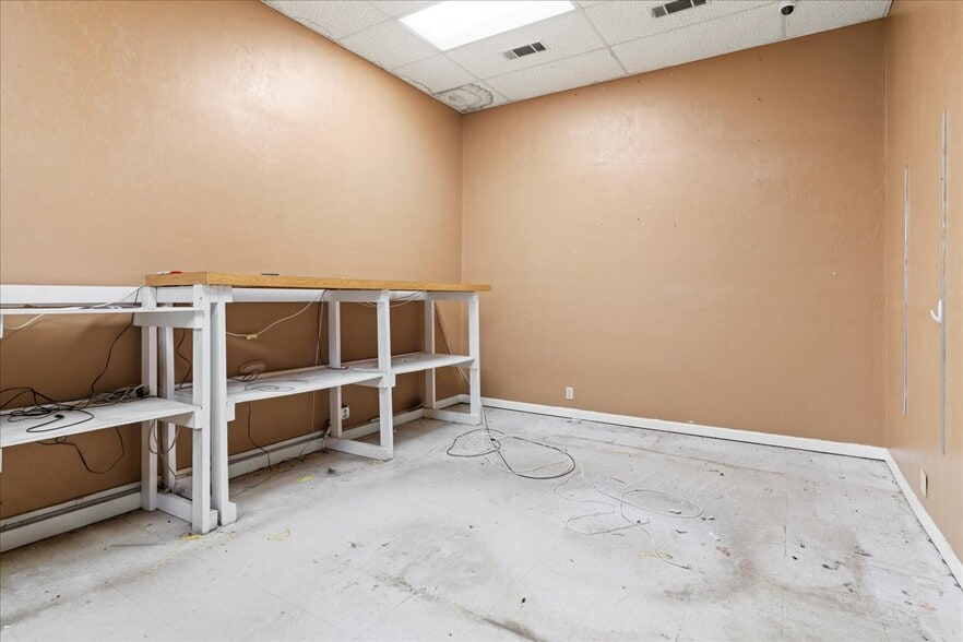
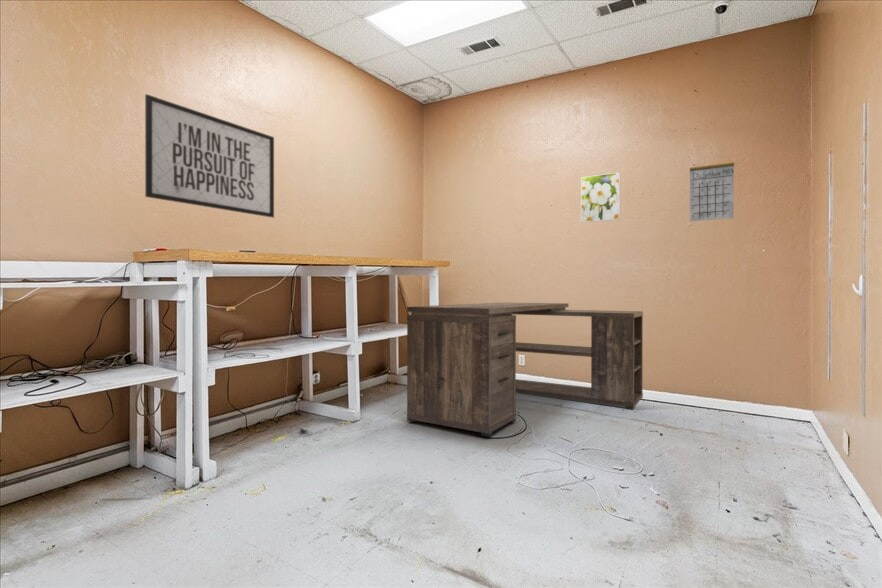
+ desk (536, 352)
+ mirror (217, 163)
+ calendar (711, 186)
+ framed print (600, 198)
